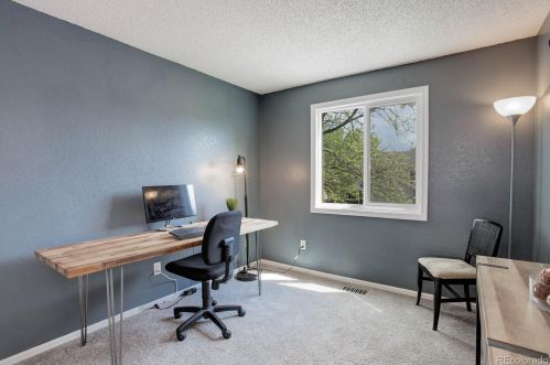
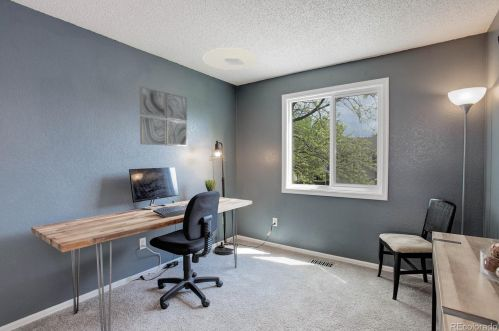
+ wall art (166, 118)
+ ceiling light (230, 57)
